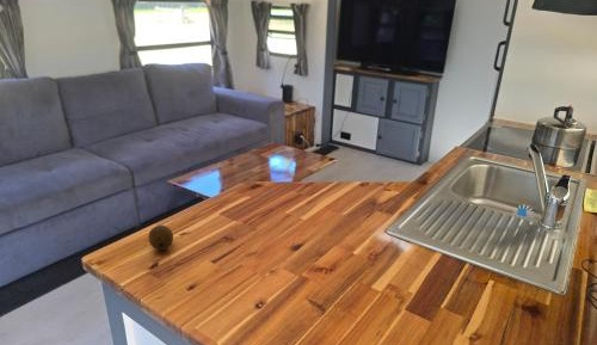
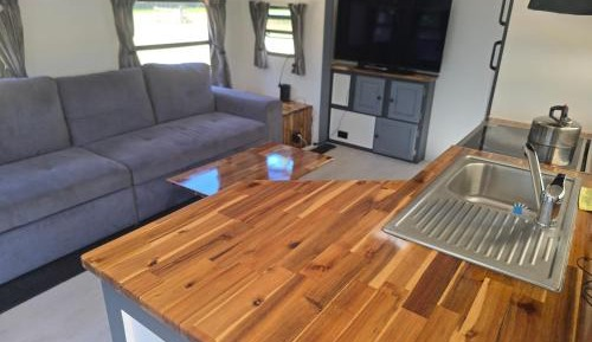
- fruit (160, 236)
